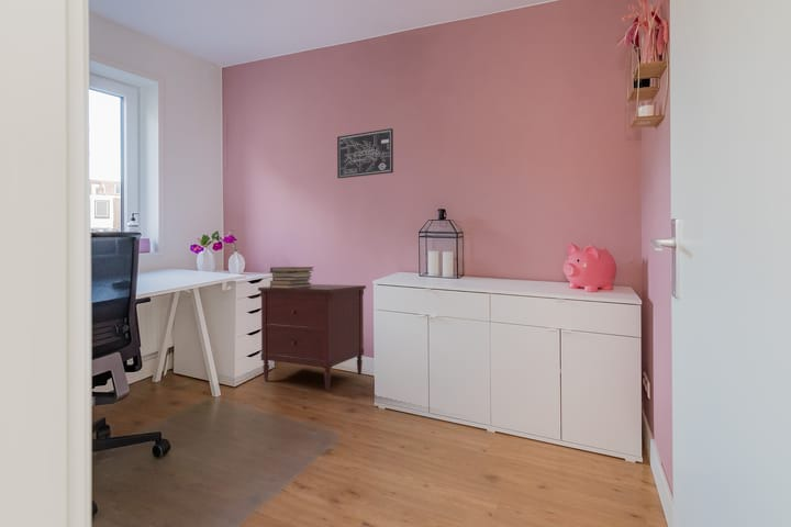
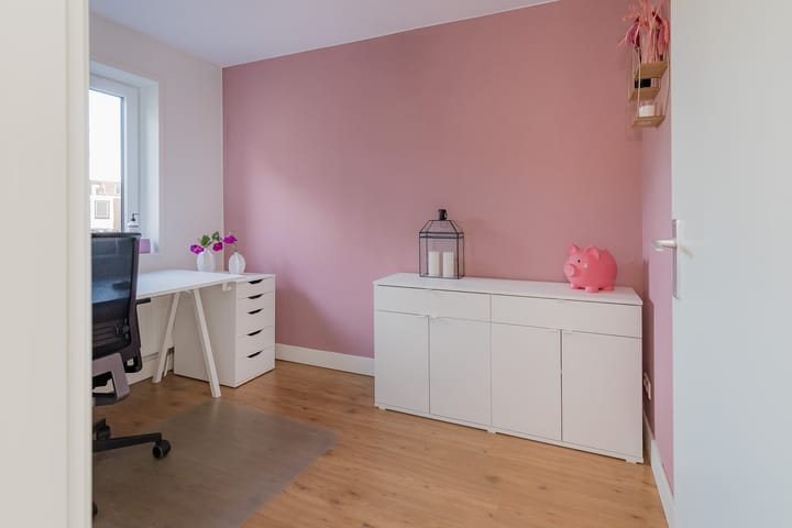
- book stack (292, 277)
- wall art (364, 154)
- dresser (313, 332)
